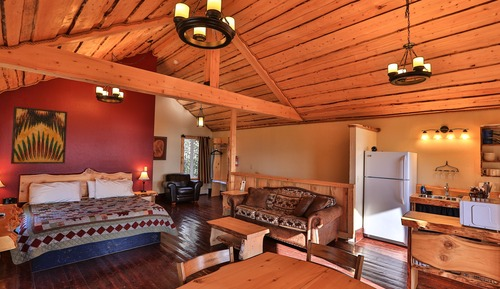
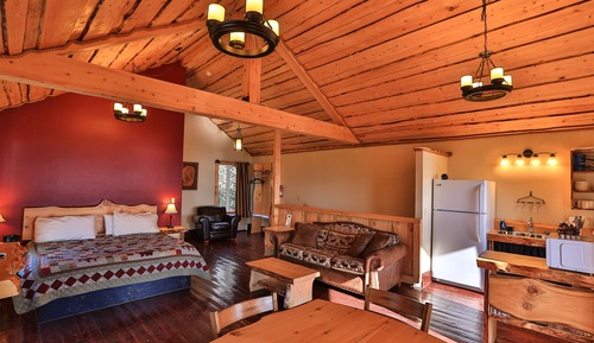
- wall art (40, 136)
